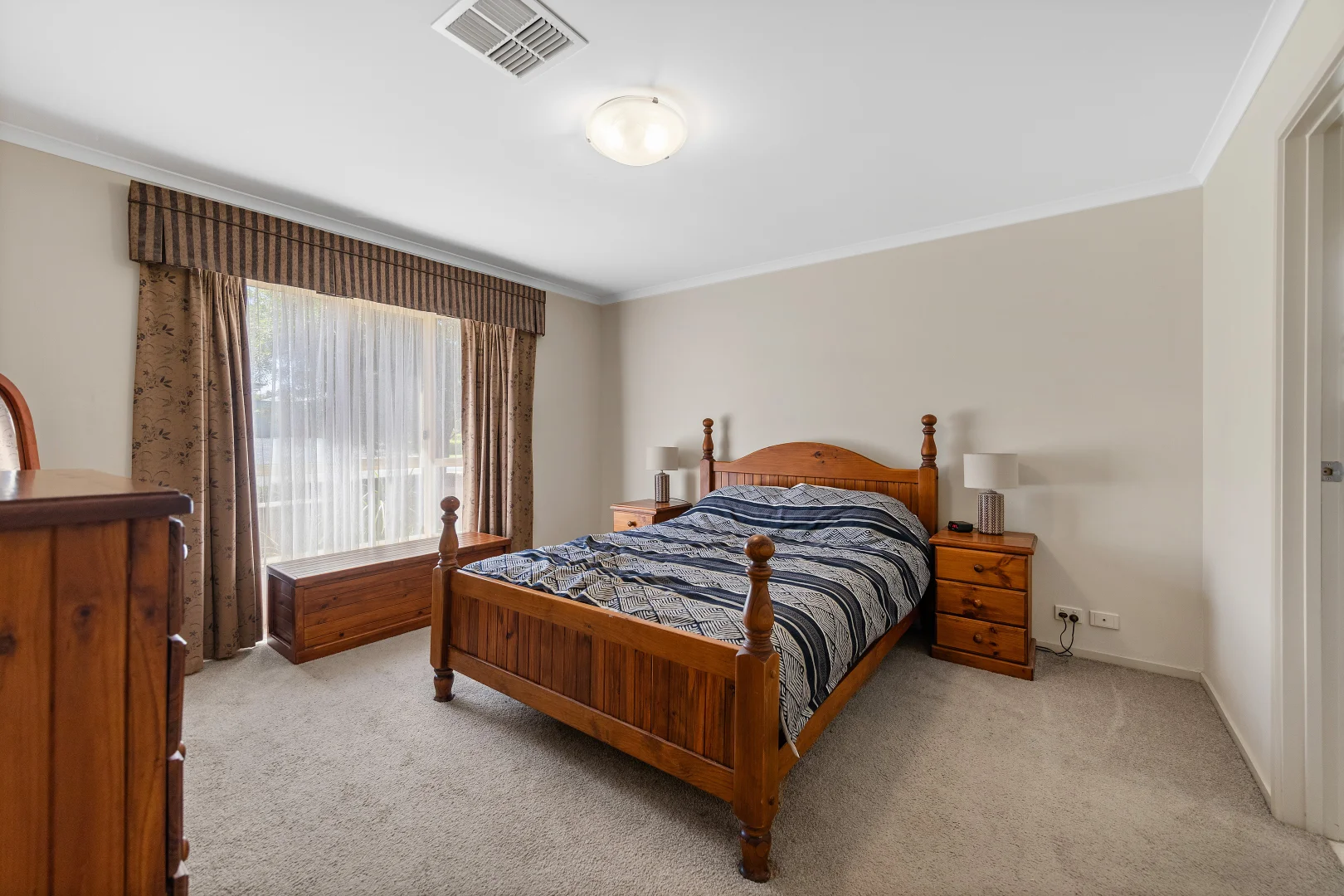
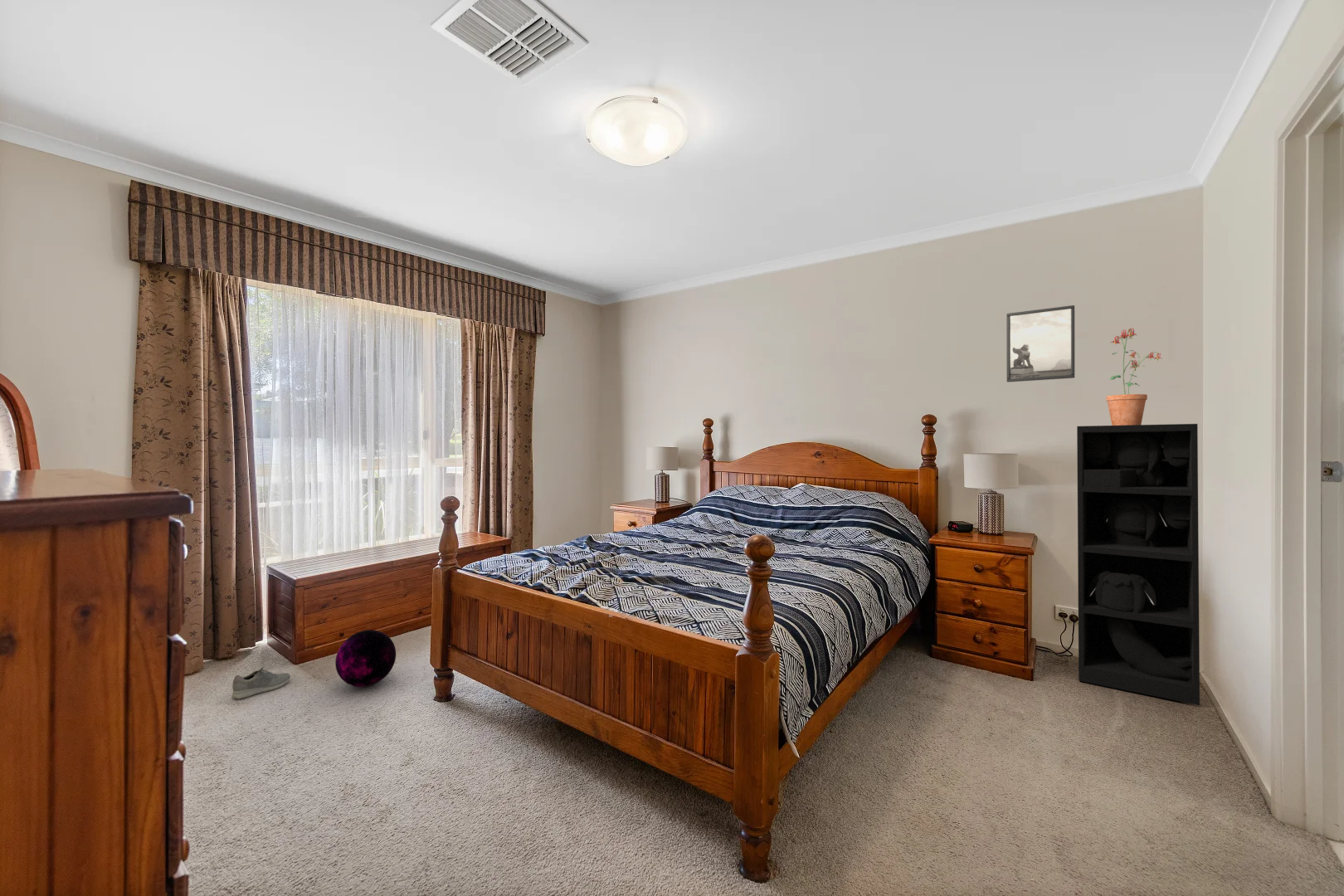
+ ball (366, 658)
+ shoe (262, 676)
+ potted plant (1131, 377)
+ shelving unit (1135, 553)
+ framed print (1040, 344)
